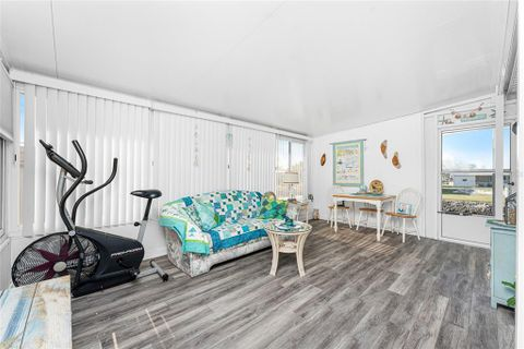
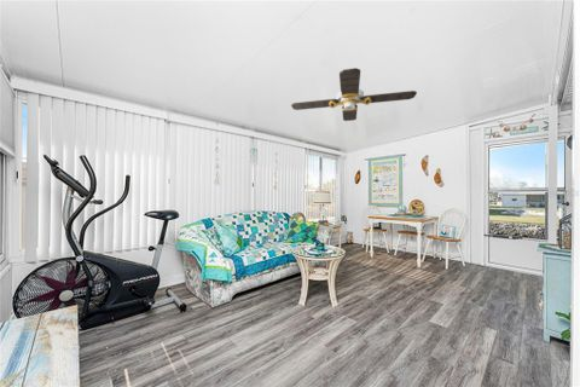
+ ceiling fan (349, 91)
